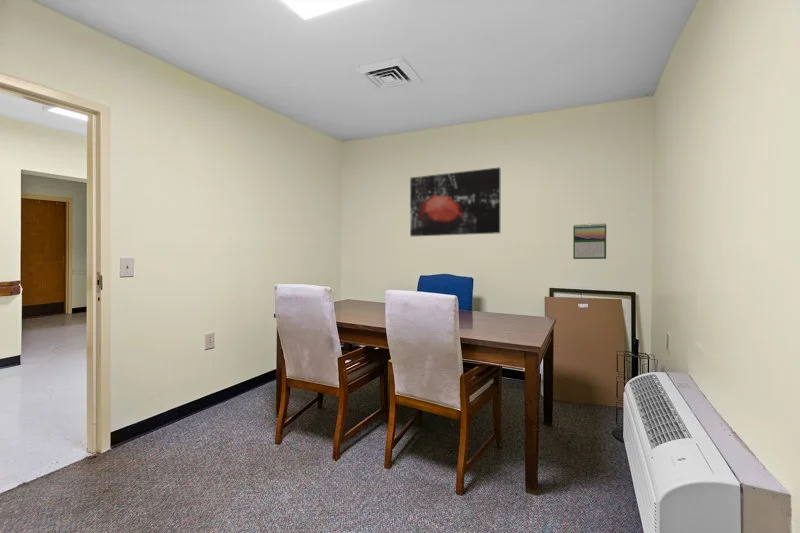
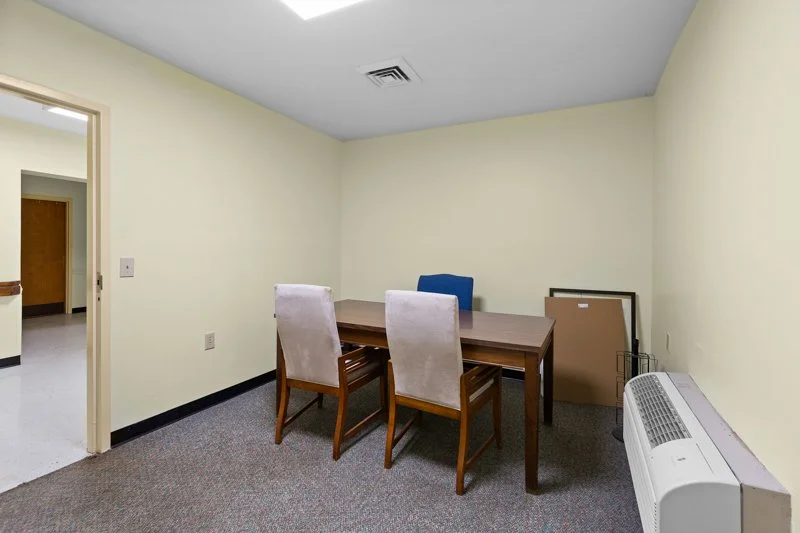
- wall art (453, 204)
- calendar (589, 241)
